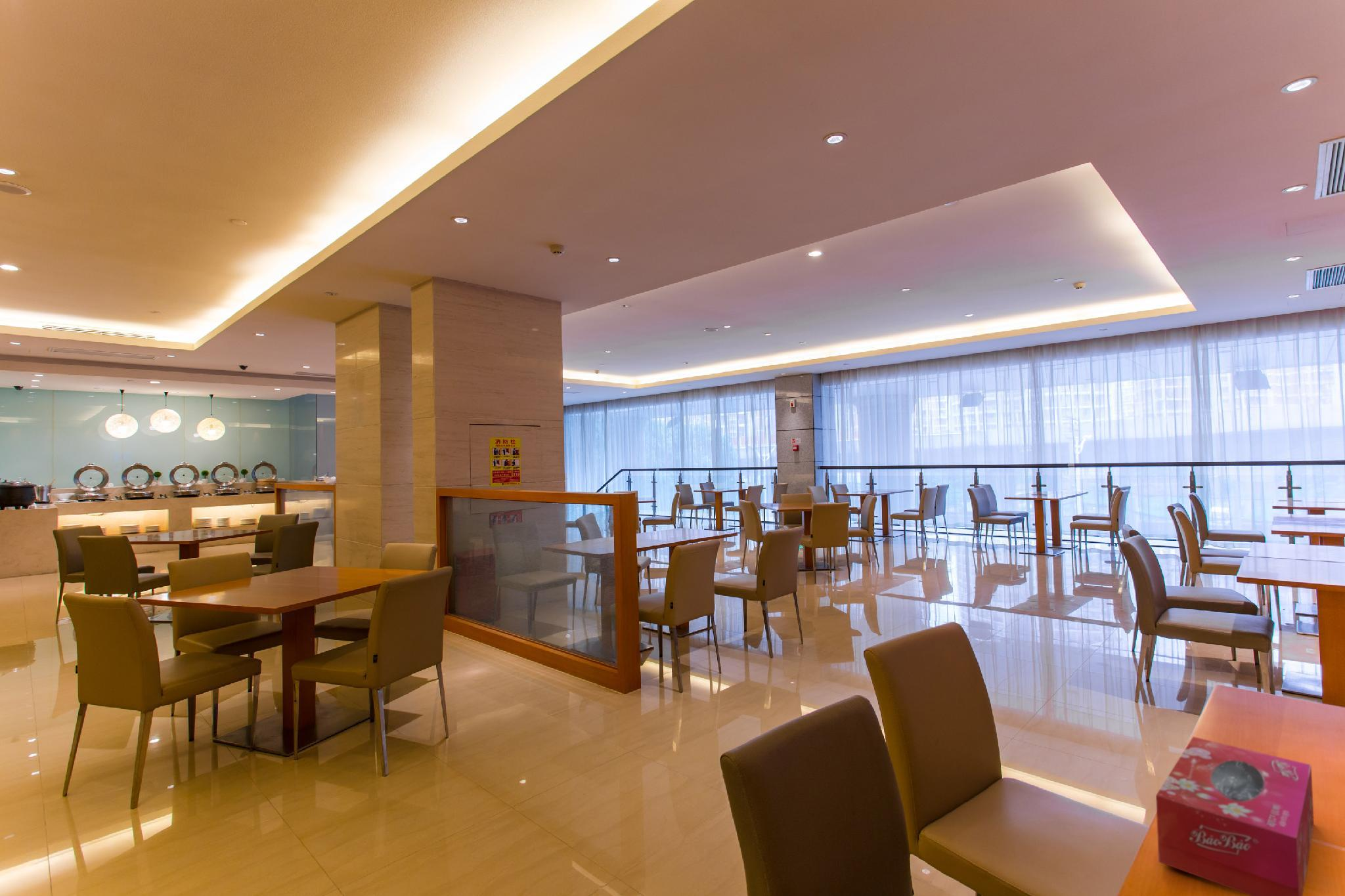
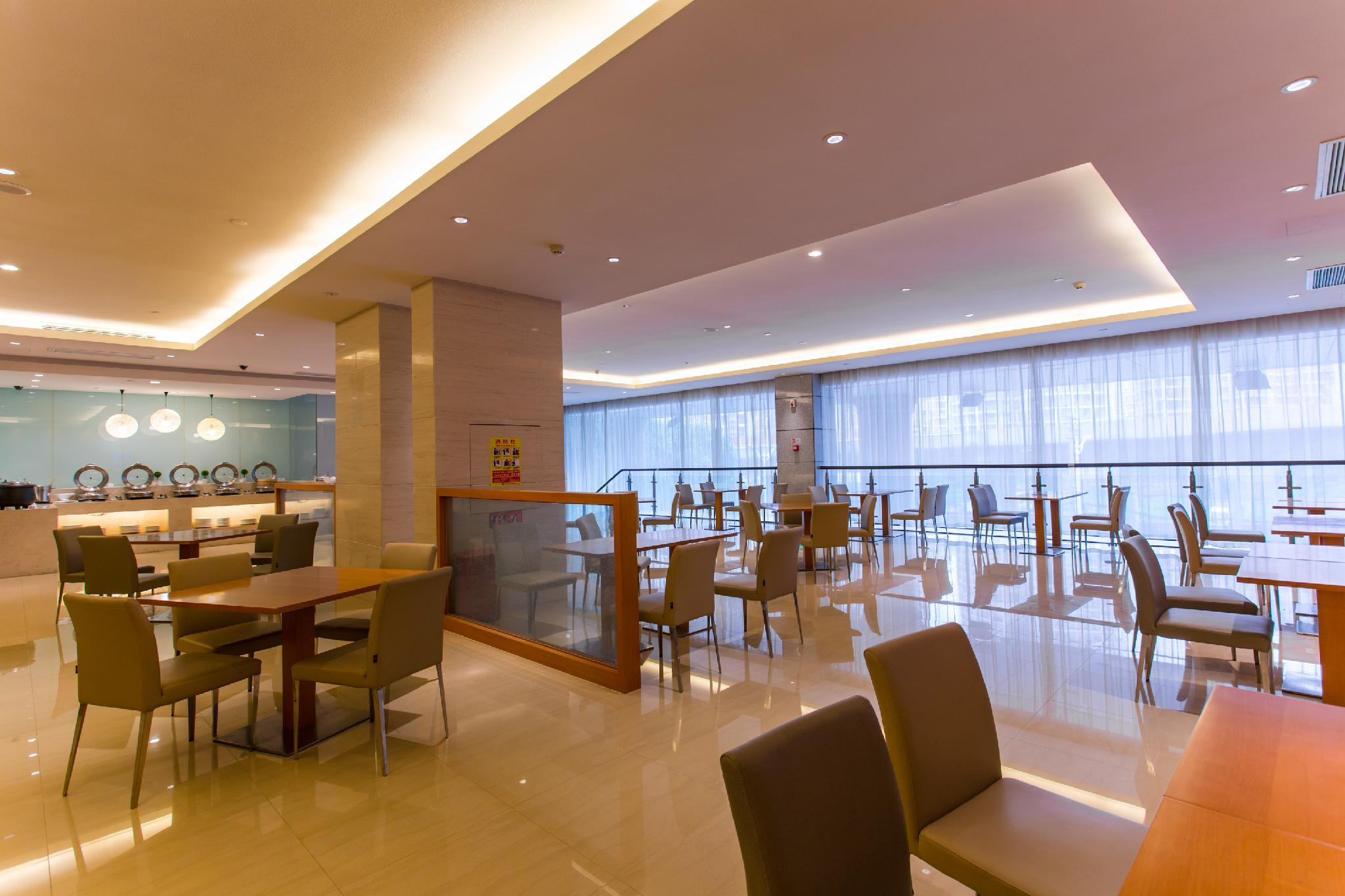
- tissue box (1238, 811)
